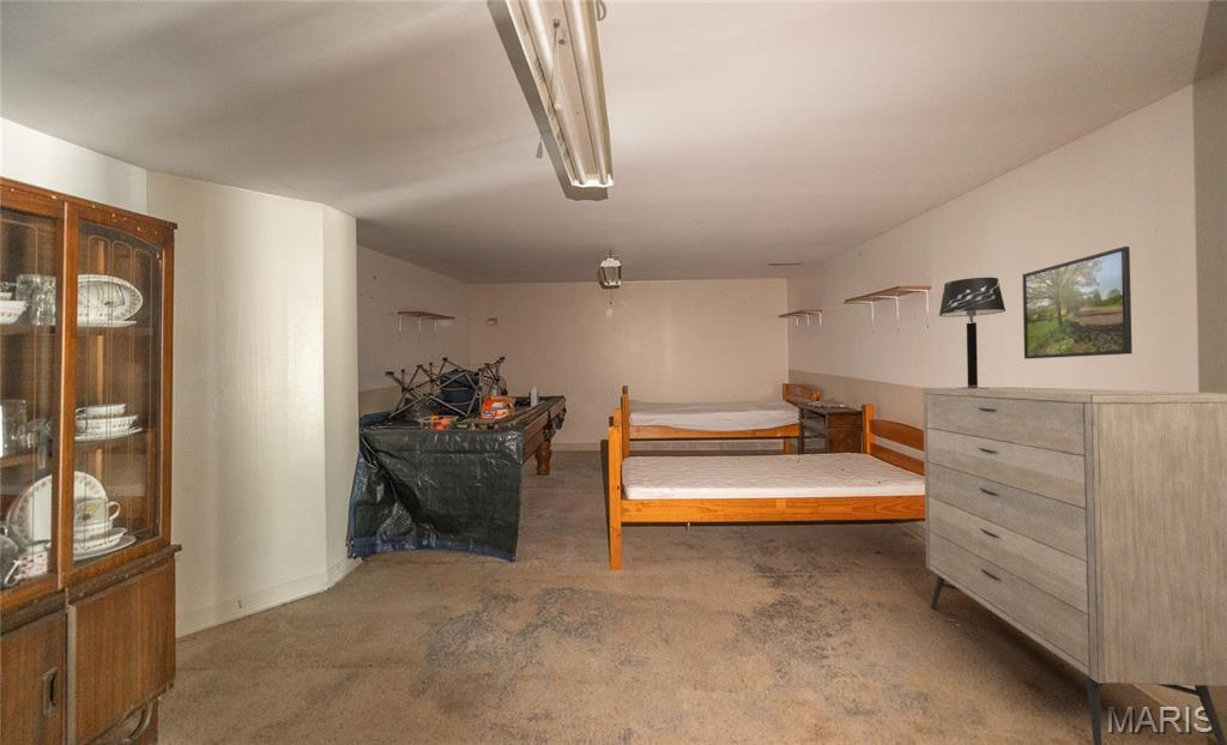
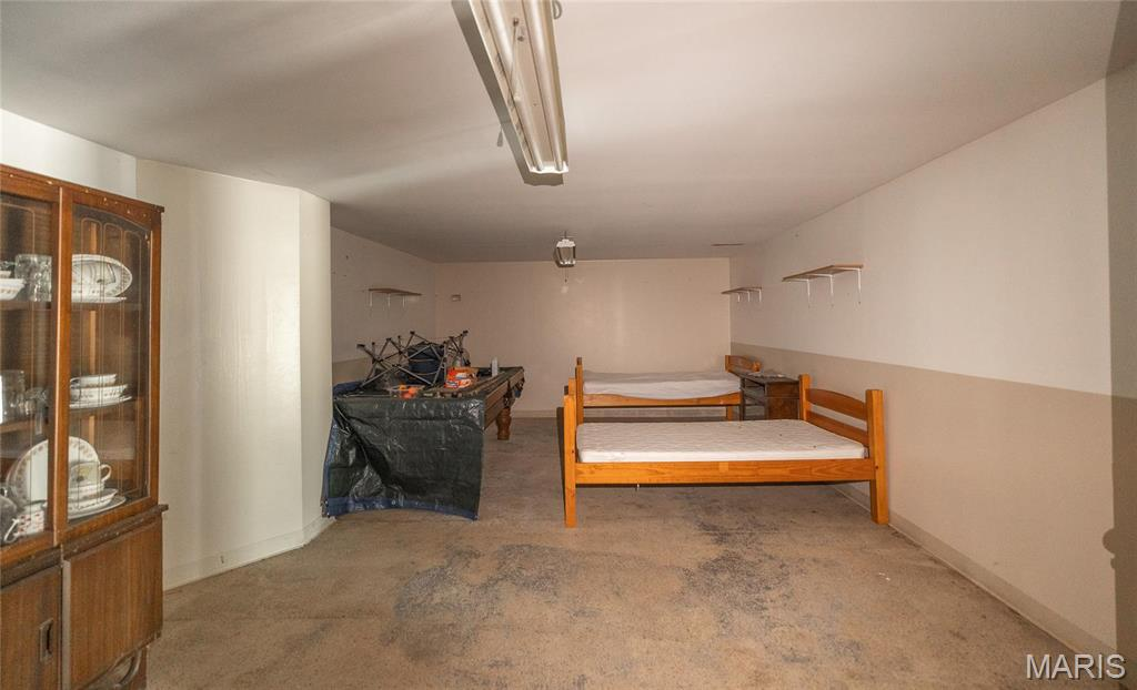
- dresser (1041, 526)
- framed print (1070, 309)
- table lamp (971, 334)
